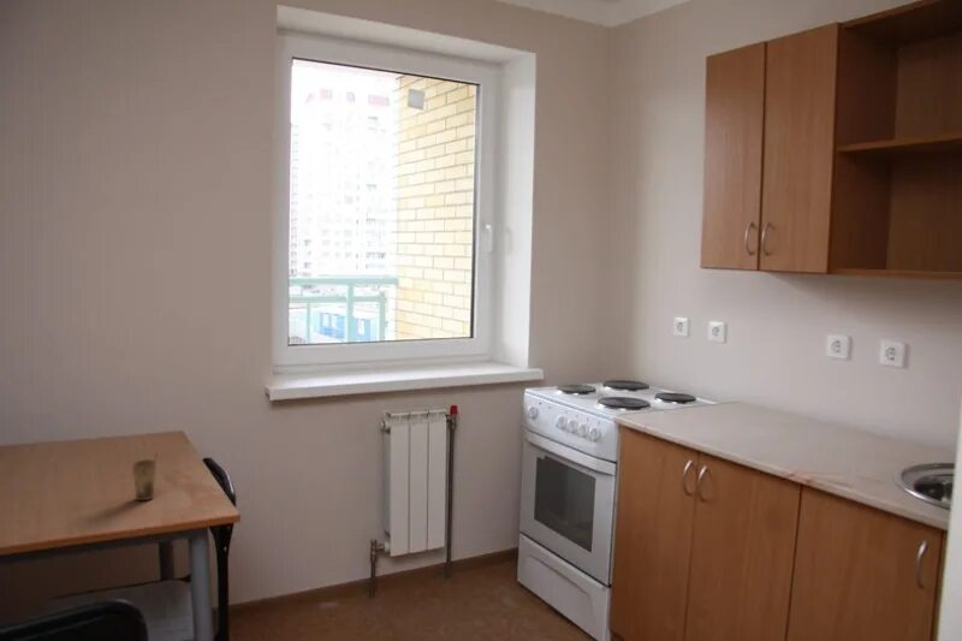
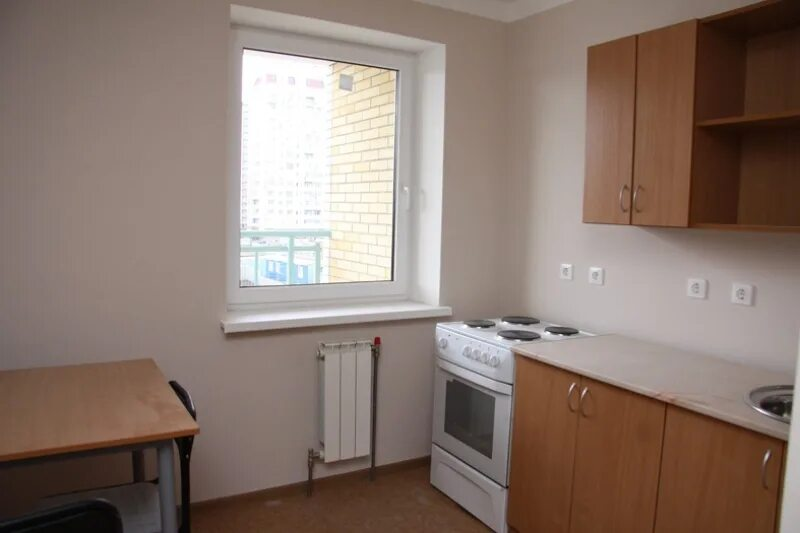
- cup (144, 475)
